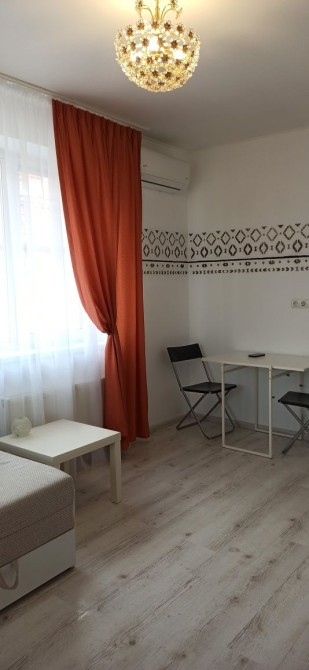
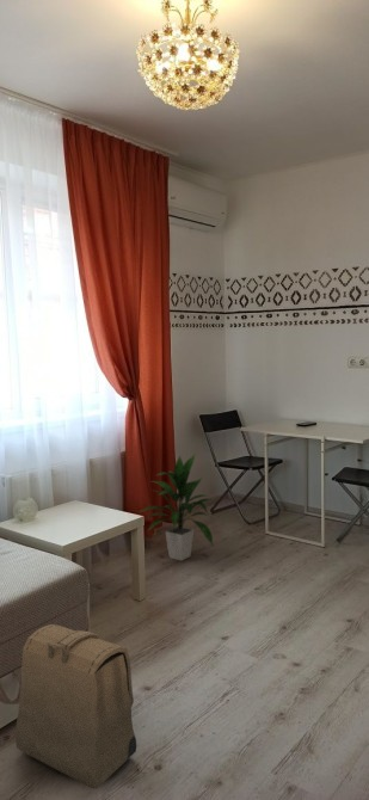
+ backpack (76, 691)
+ indoor plant (180, 507)
